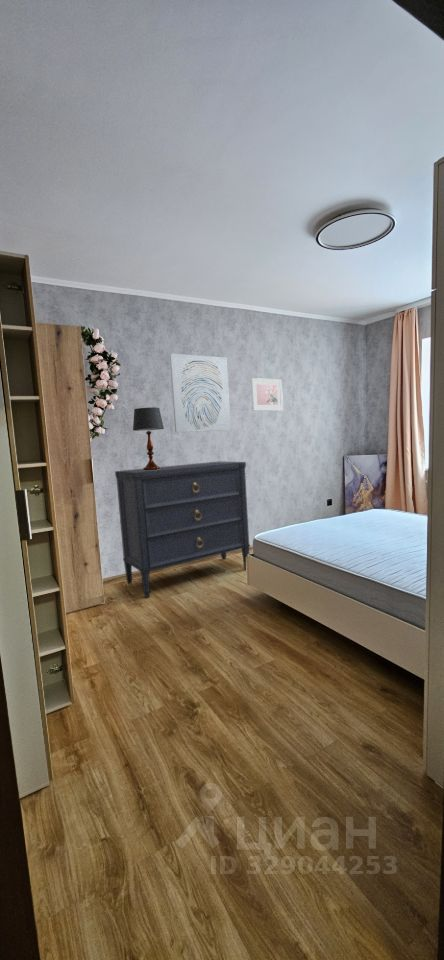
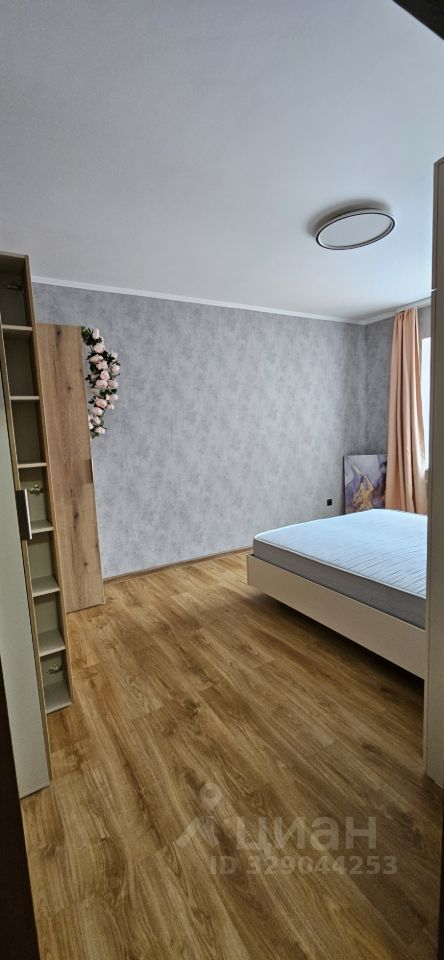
- dresser (186, 521)
- wall art (201, 393)
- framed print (267, 394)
- table lamp (149, 439)
